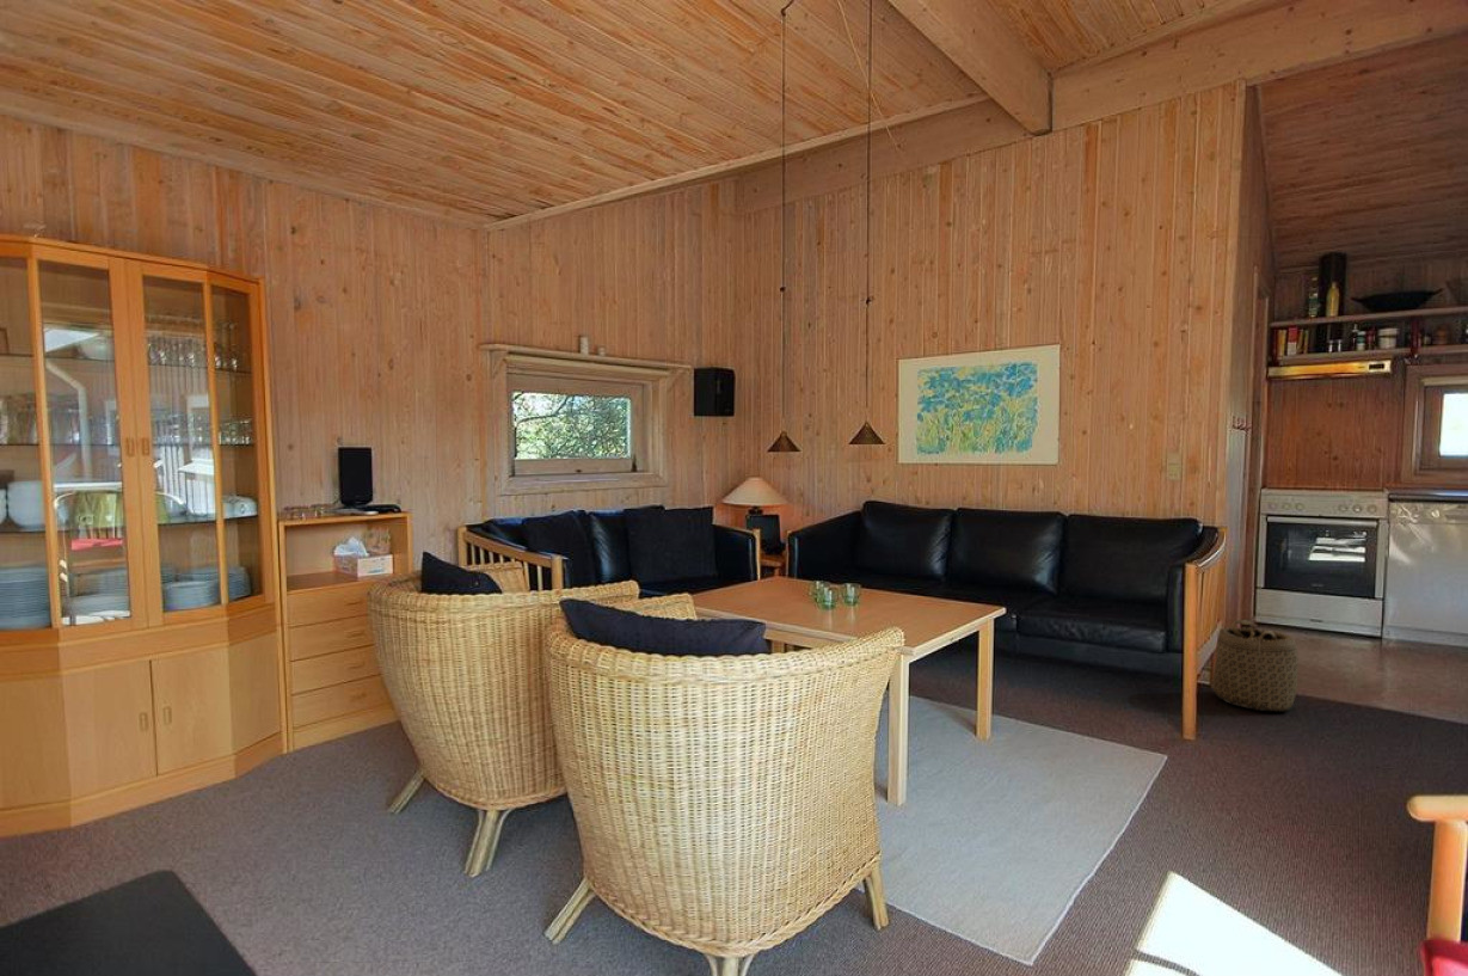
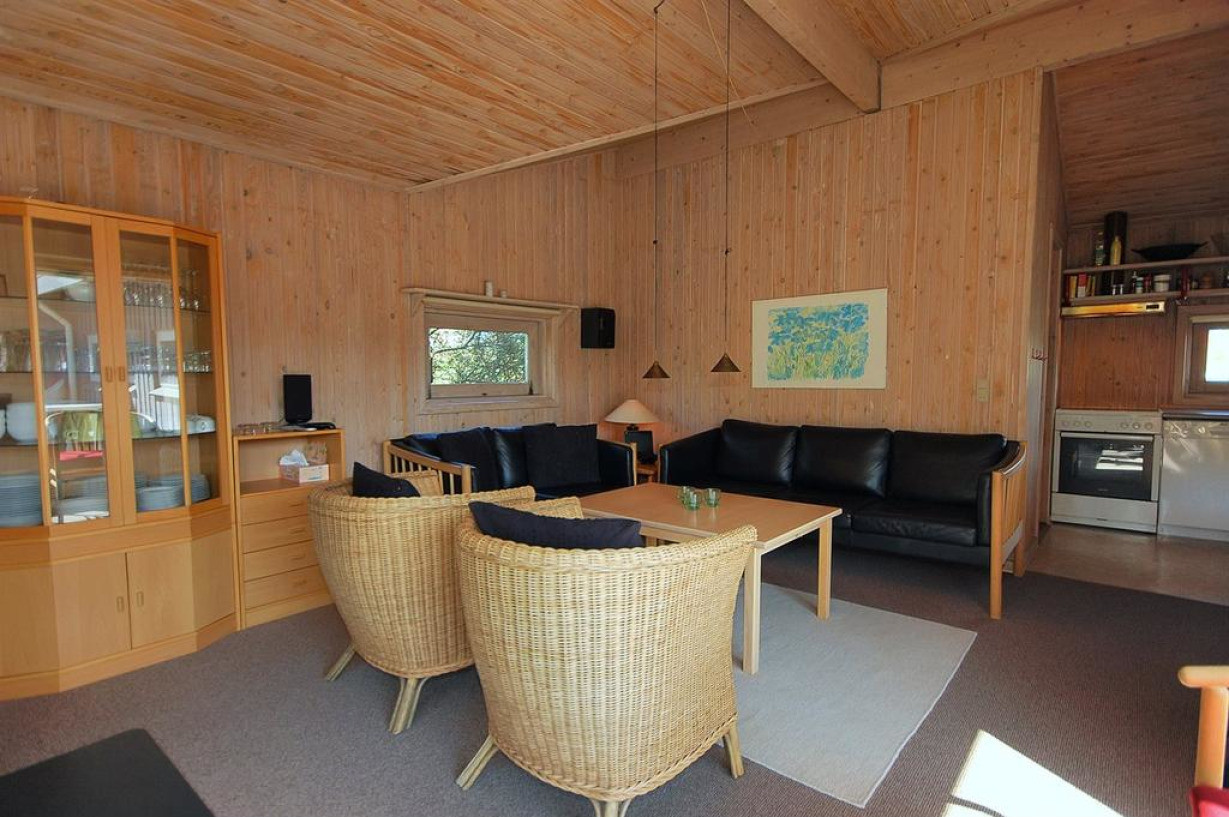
- basket (1254, 662)
